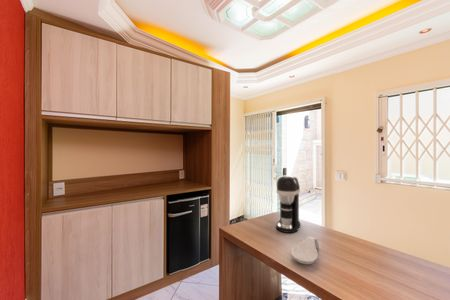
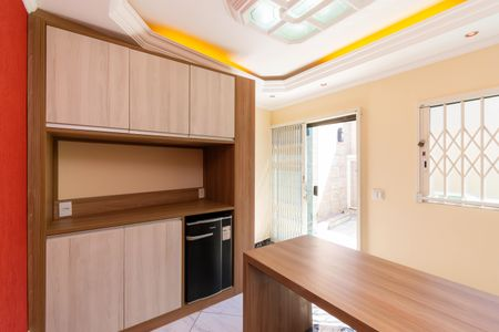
- coffee maker (288, 200)
- spoon rest (307, 248)
